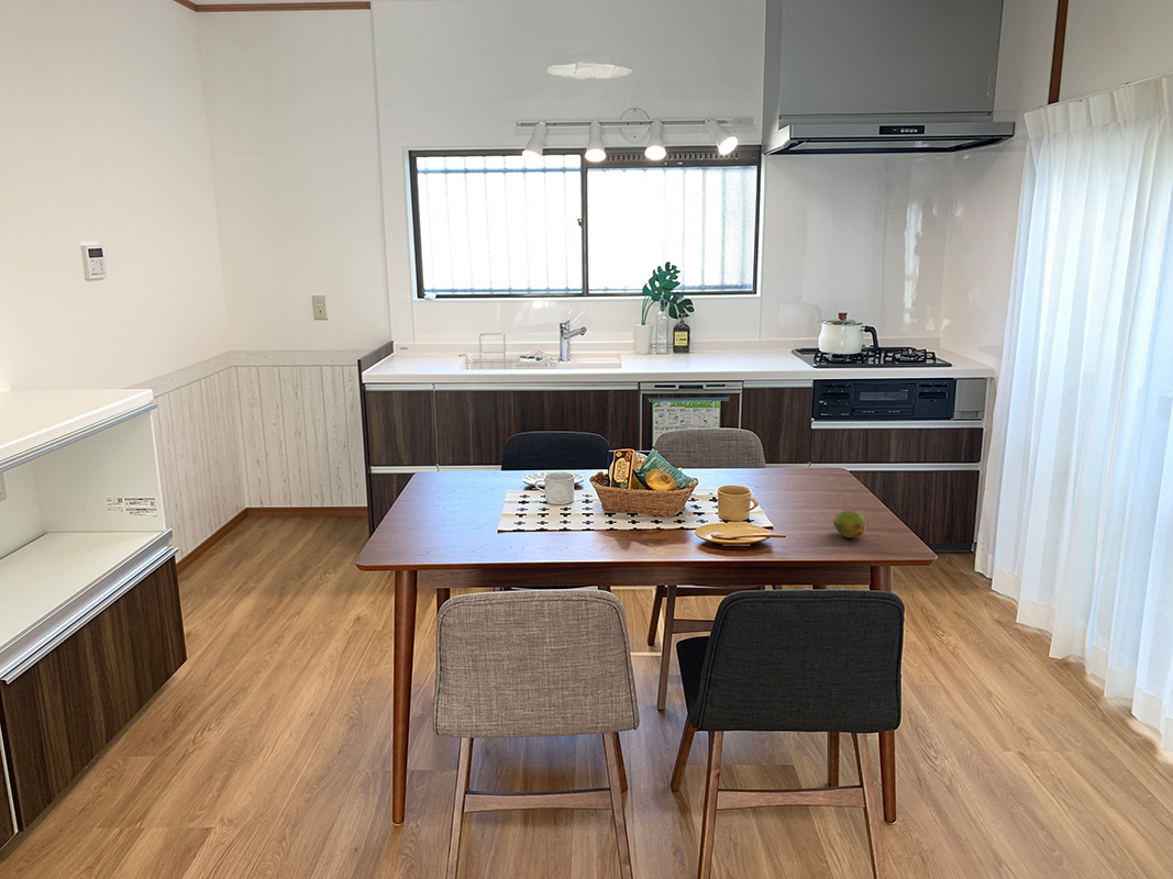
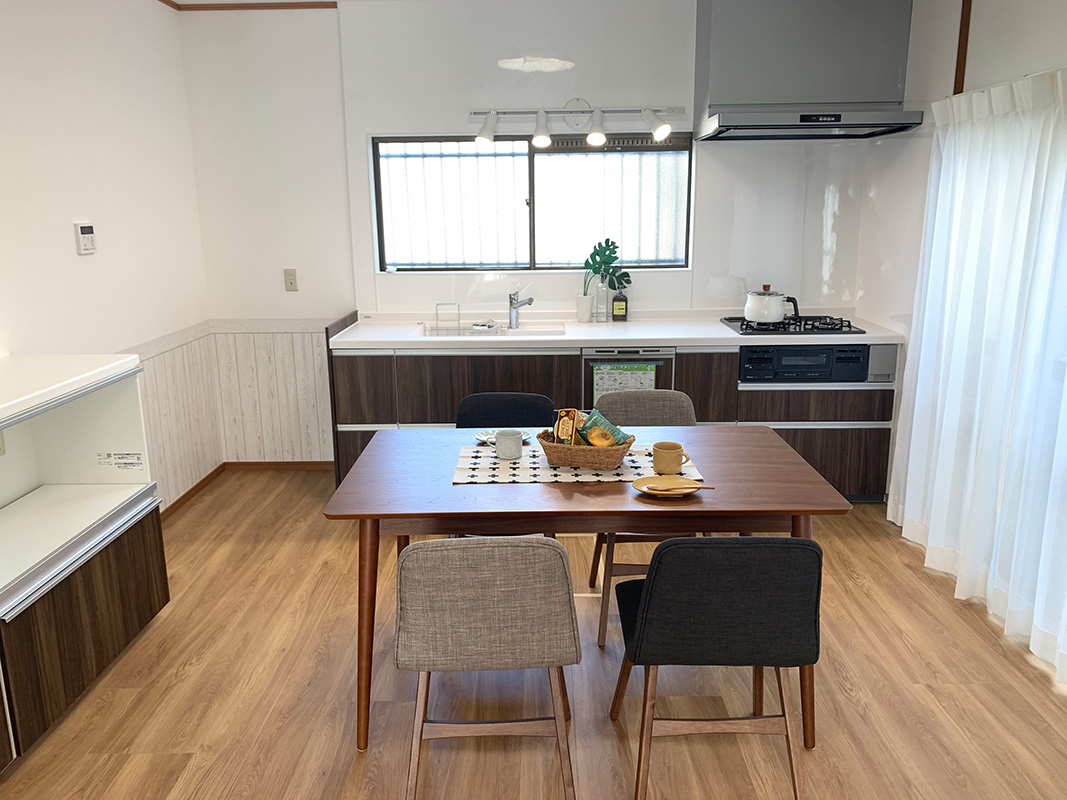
- fruit (850, 523)
